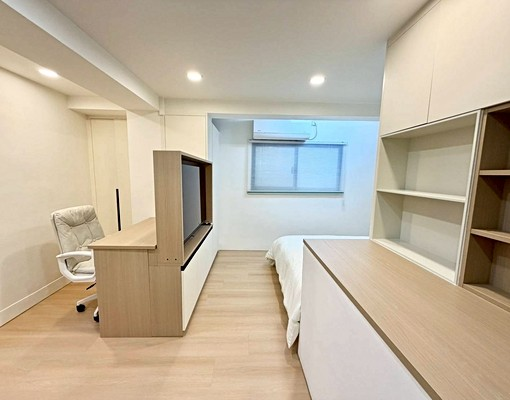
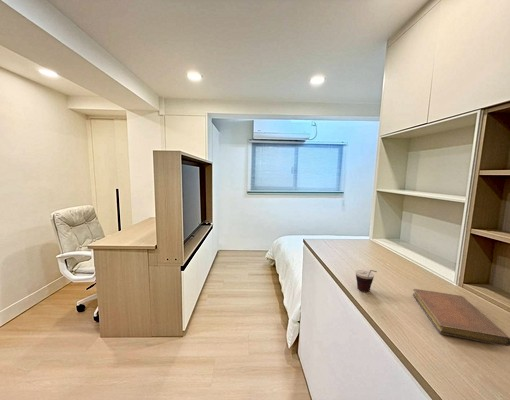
+ cup (367, 278)
+ notebook (453, 312)
